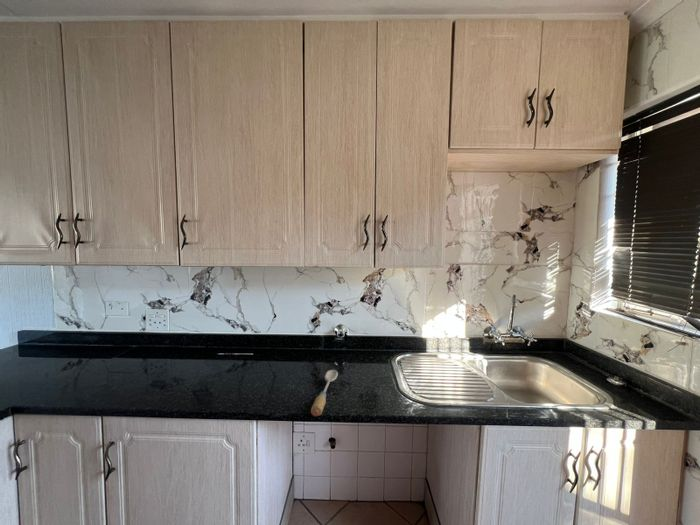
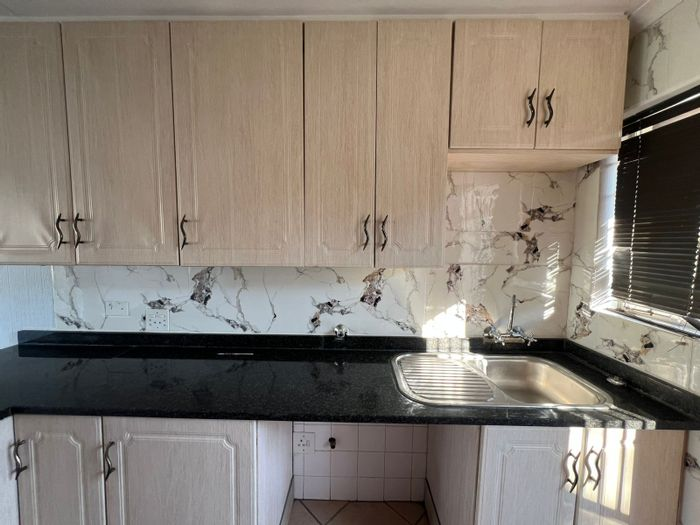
- spoon (325, 388)
